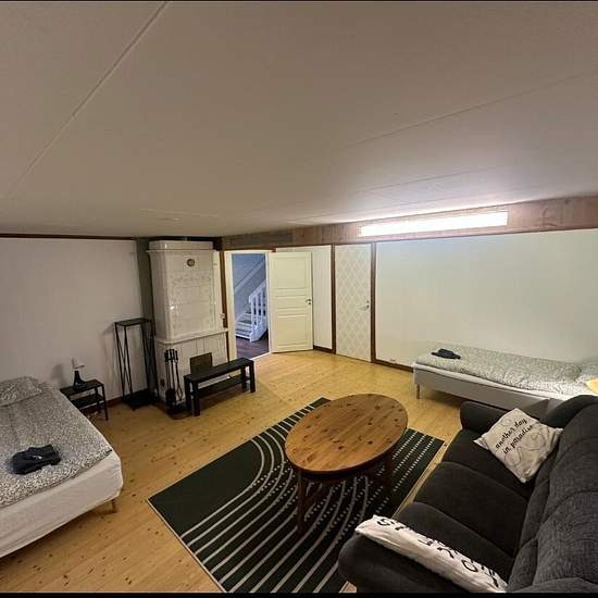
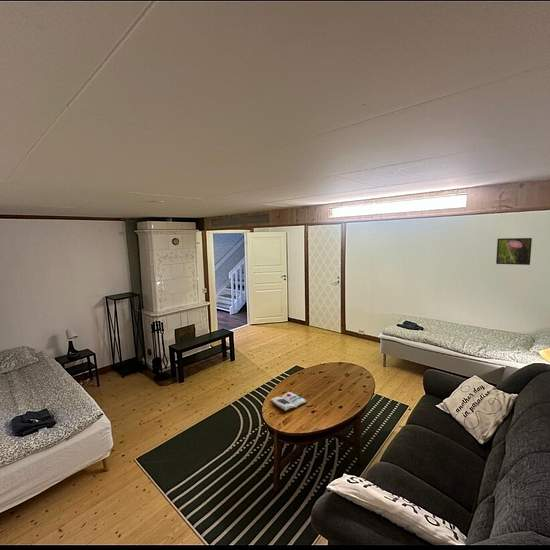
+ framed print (513, 251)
+ book (288, 400)
